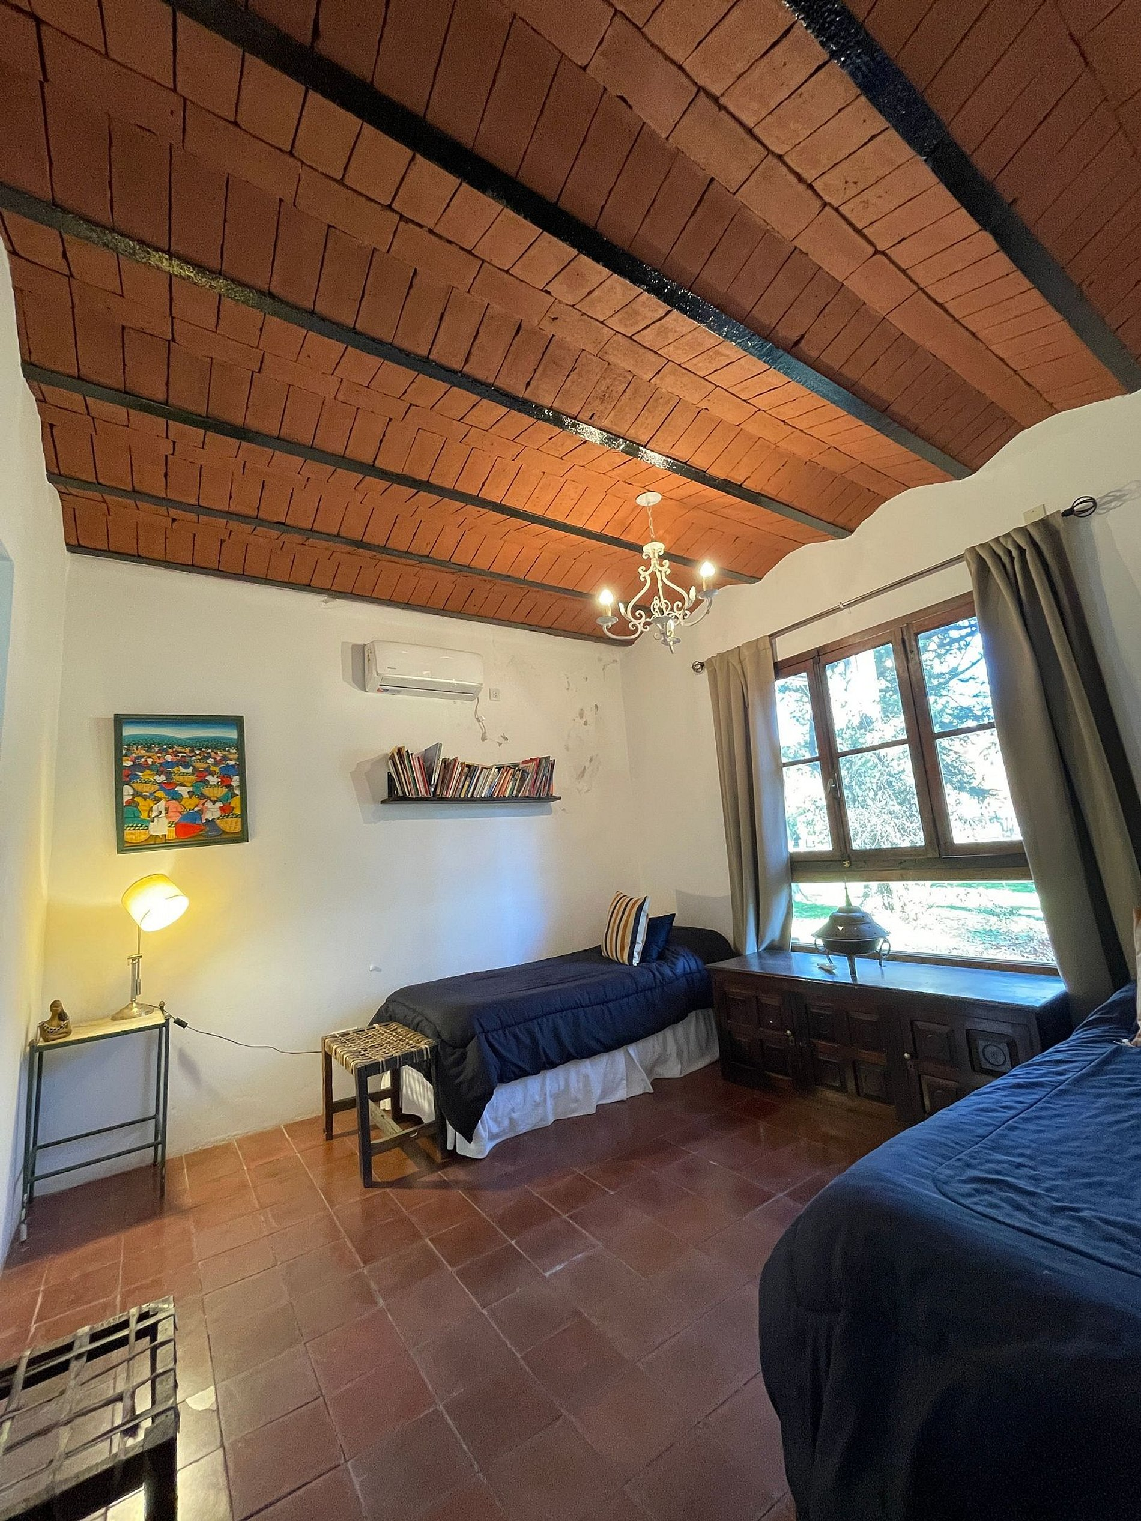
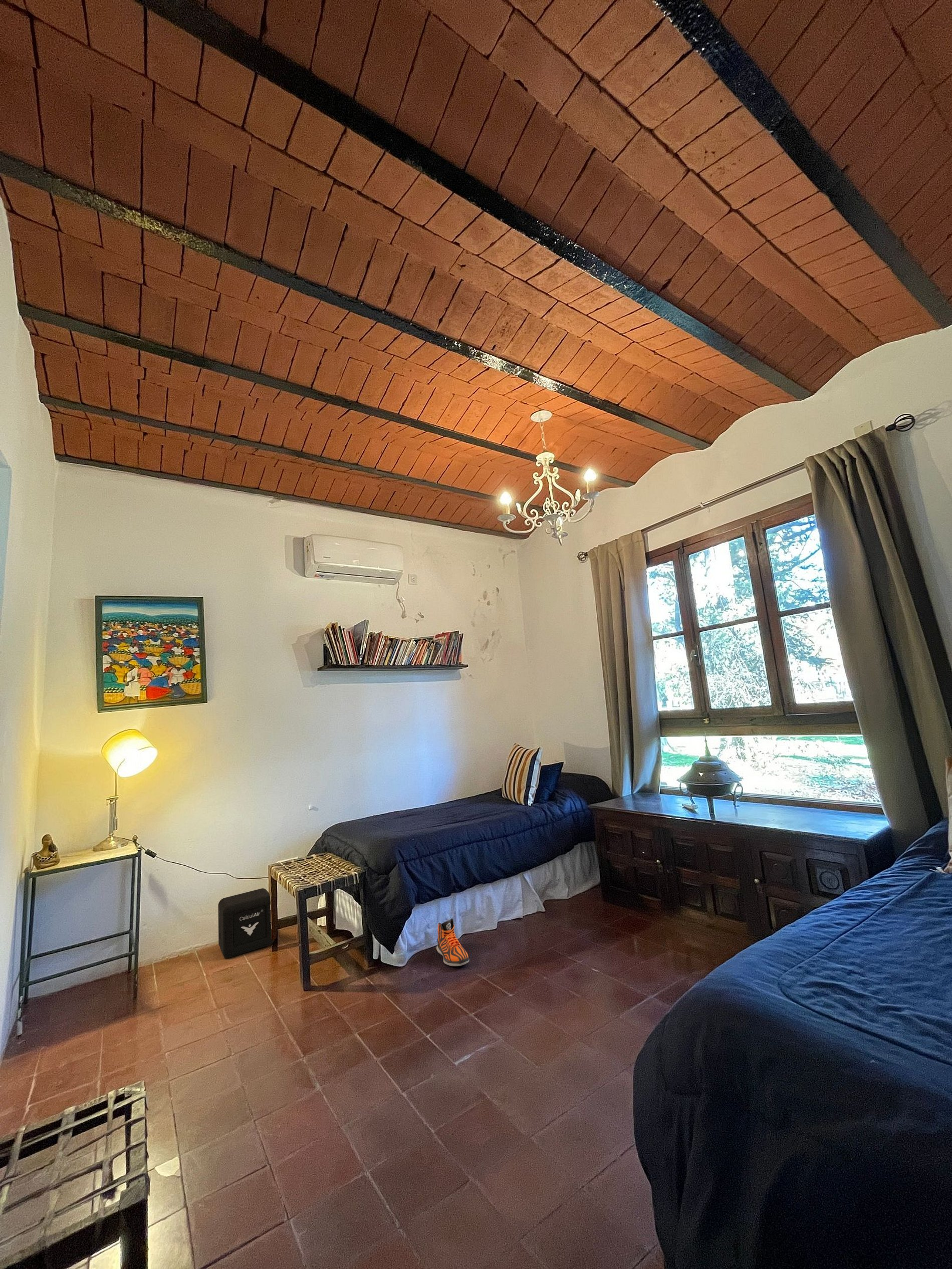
+ air purifier (247, 922)
+ sneaker (449, 940)
